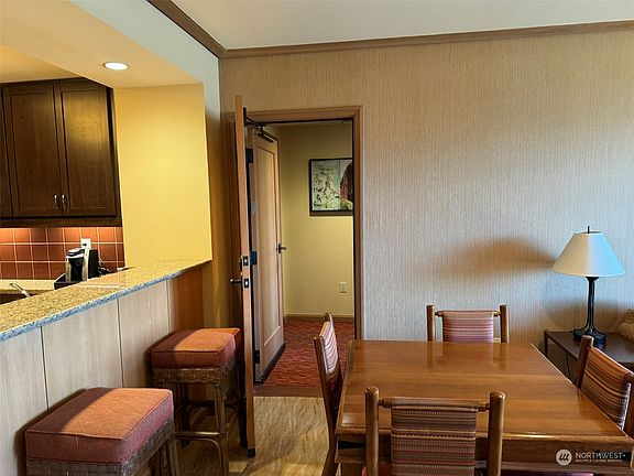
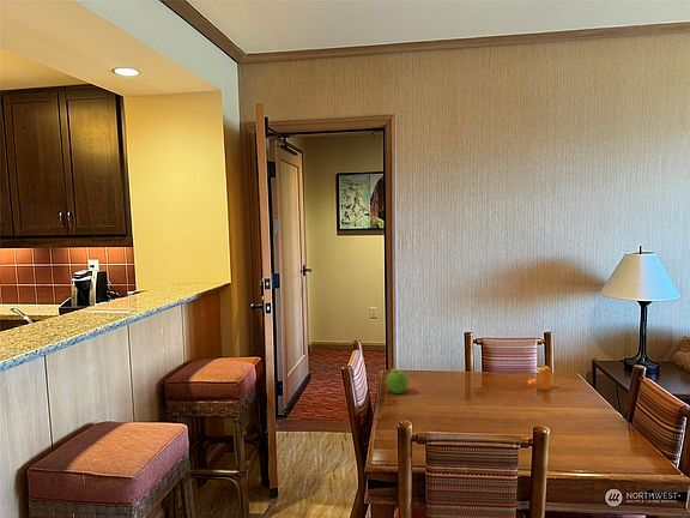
+ pepper shaker (540, 375)
+ fruit (397, 380)
